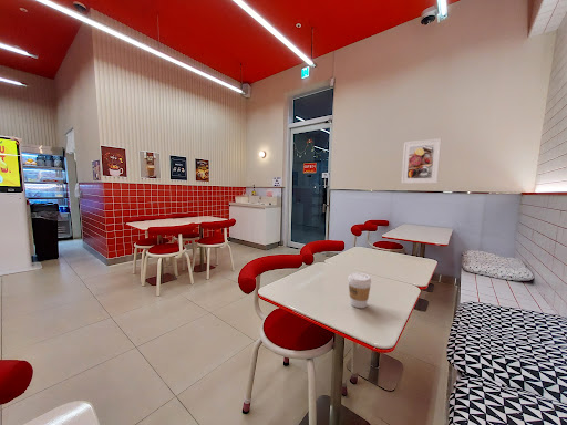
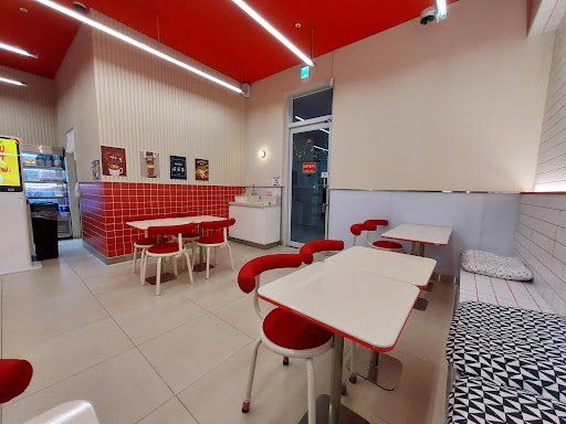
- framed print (420, 162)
- coffee cup (359, 289)
